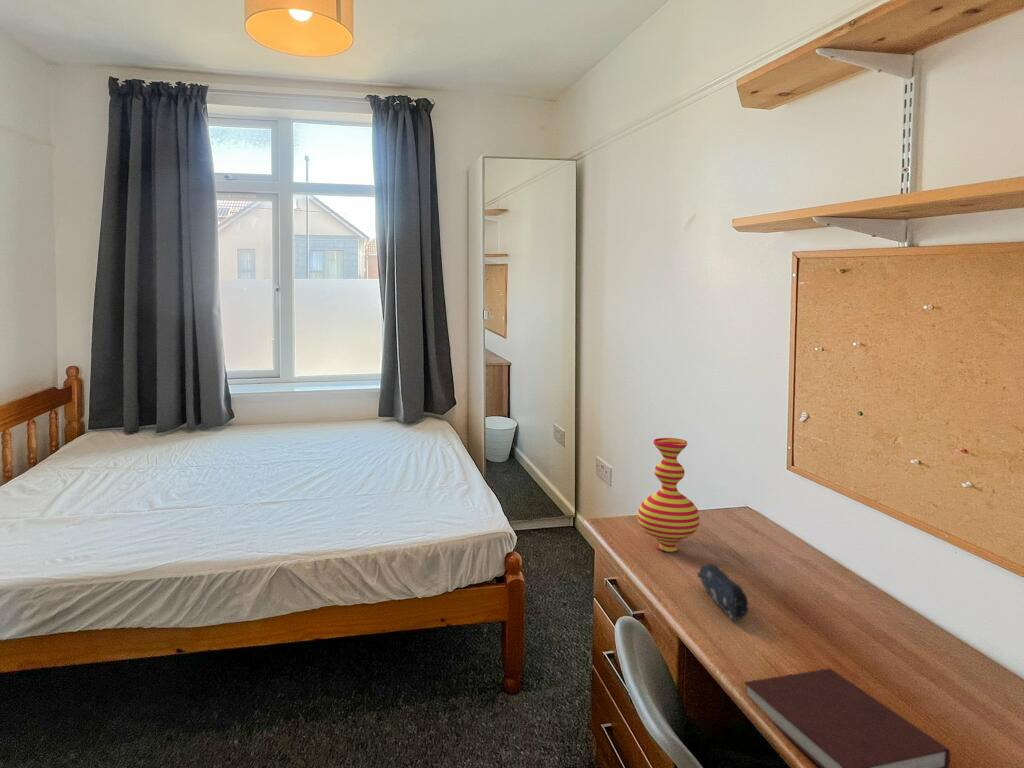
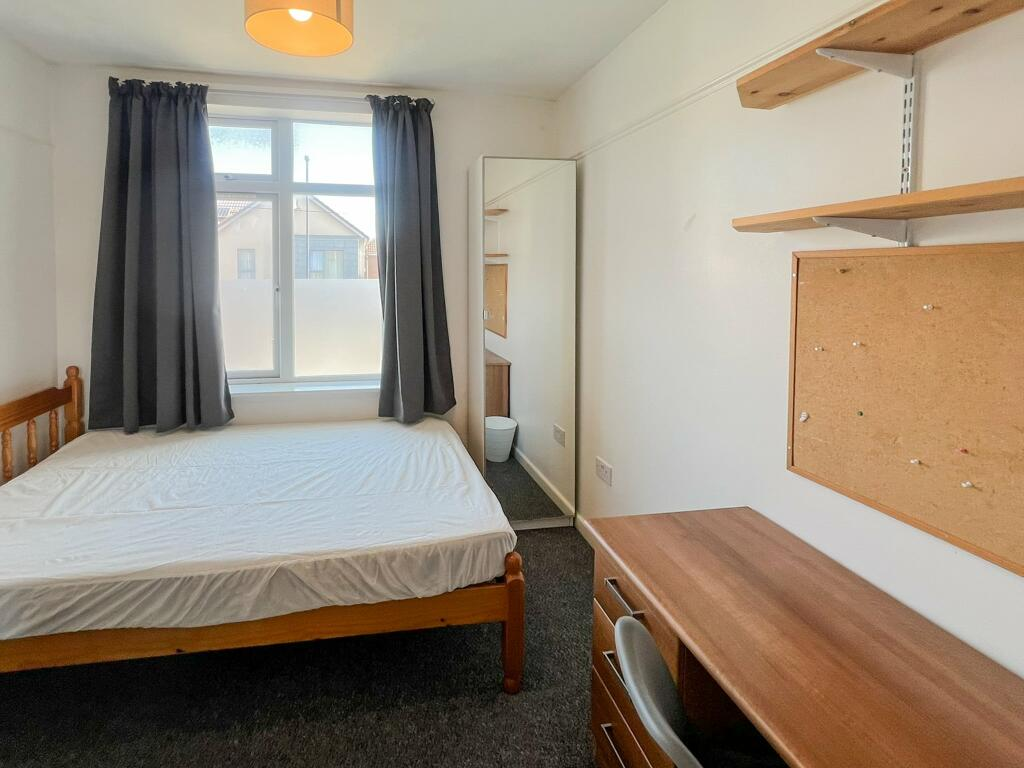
- notebook (838, 721)
- pencil case (723, 590)
- vase (668, 494)
